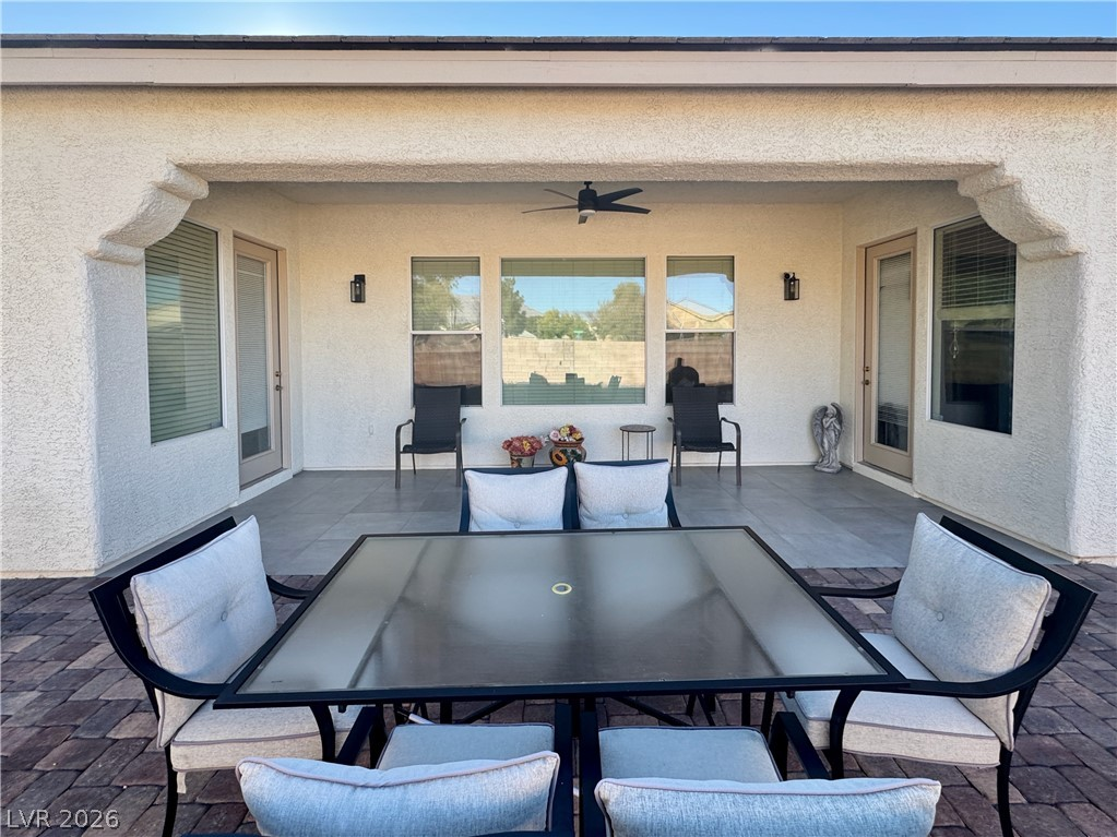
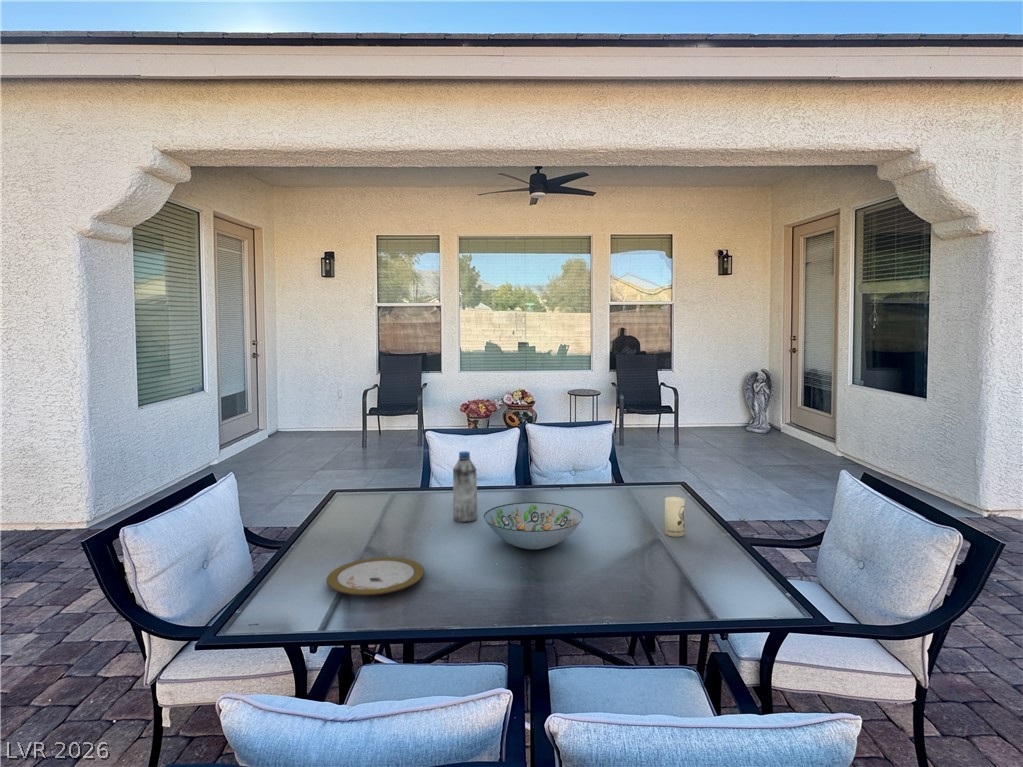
+ water bottle (465, 485)
+ decorative bowl (533, 530)
+ plate (376, 578)
+ candle (674, 516)
